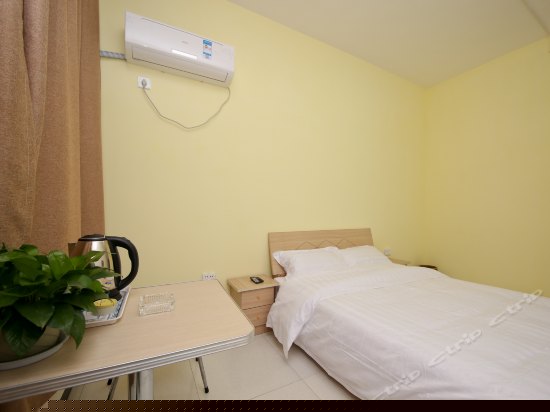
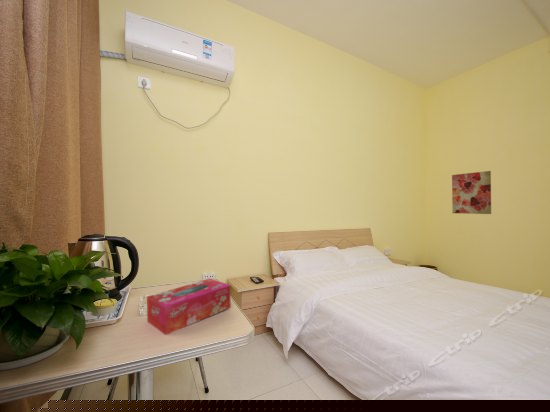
+ tissue box (191, 302)
+ wall art (470, 193)
